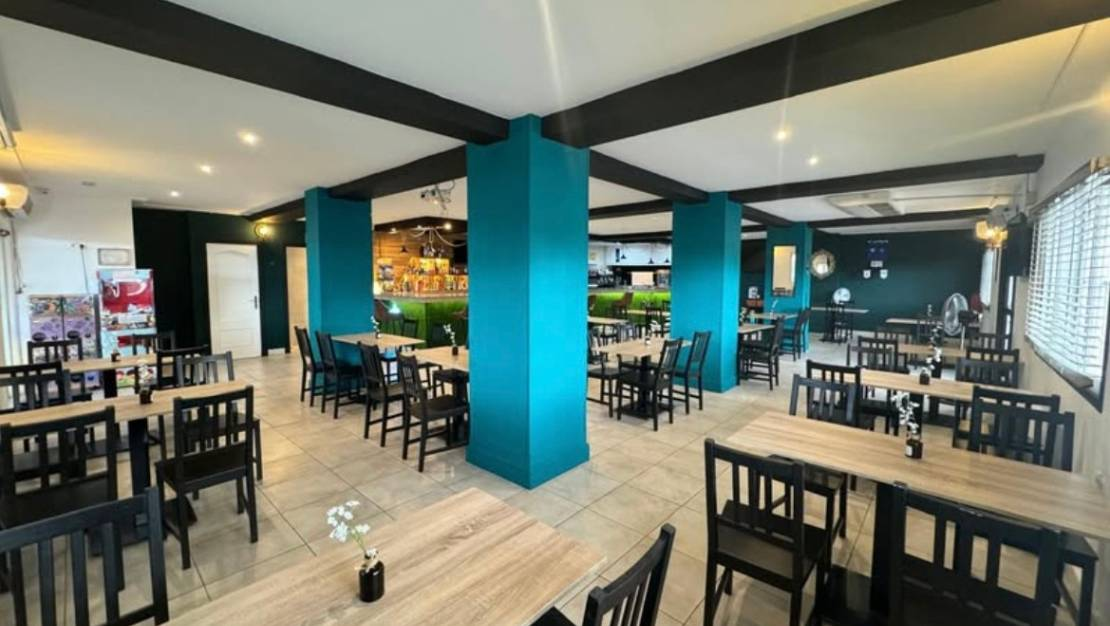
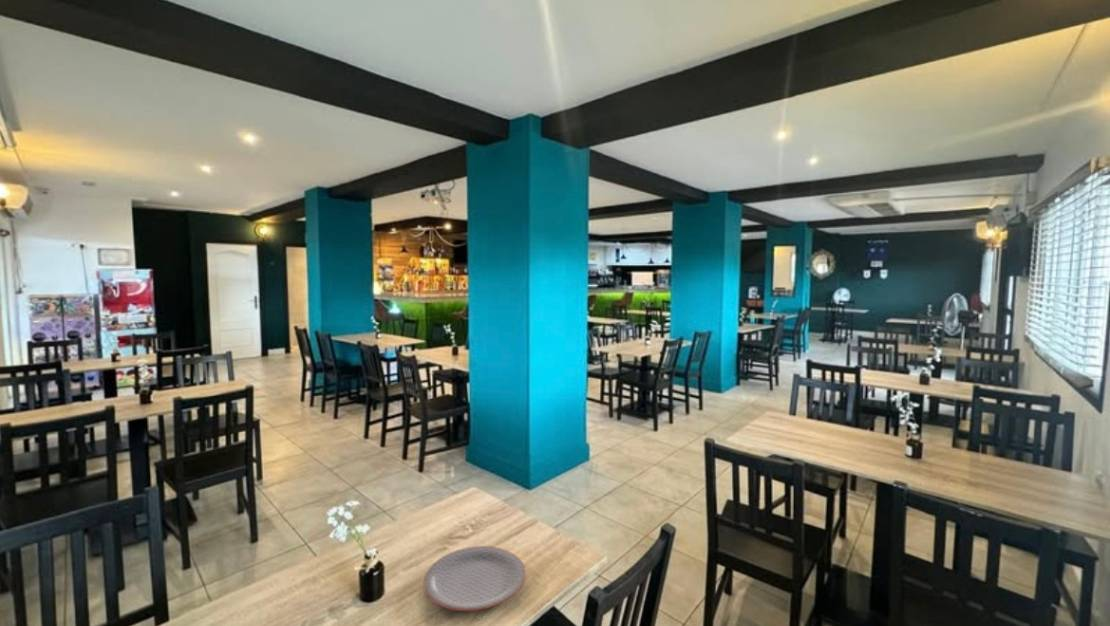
+ plate (475, 578)
